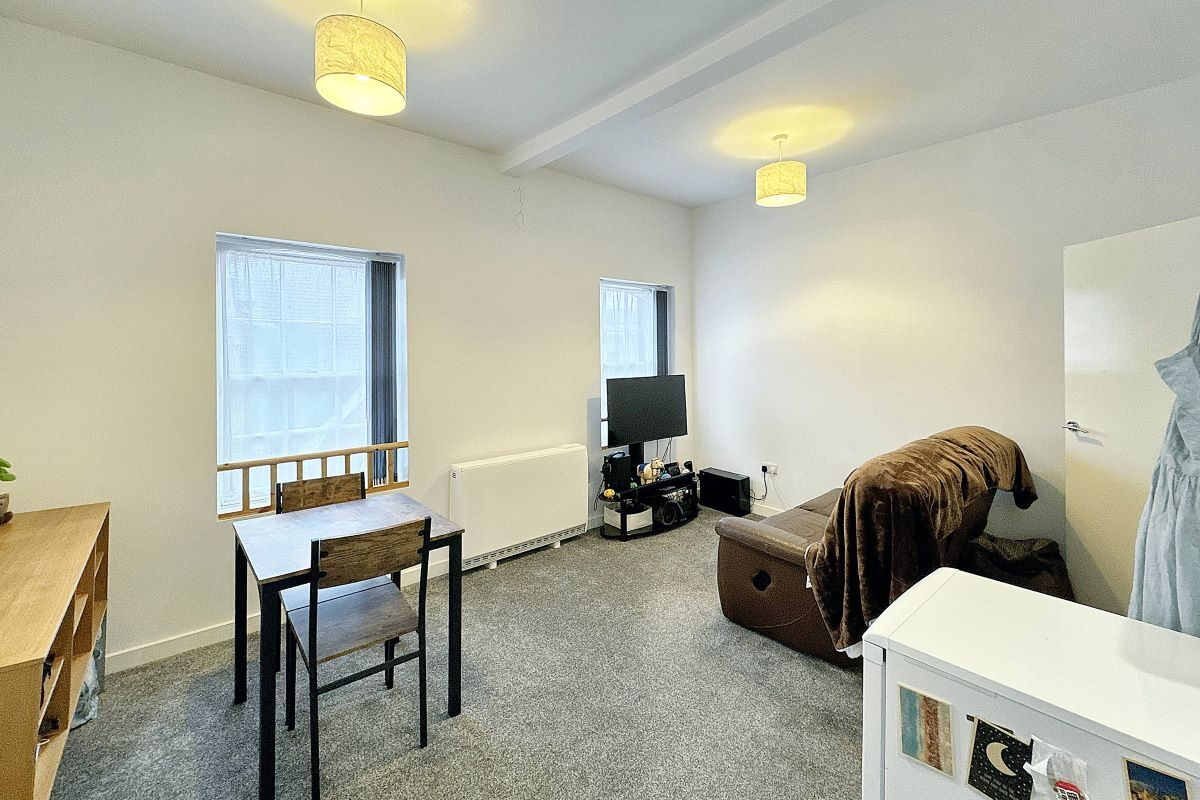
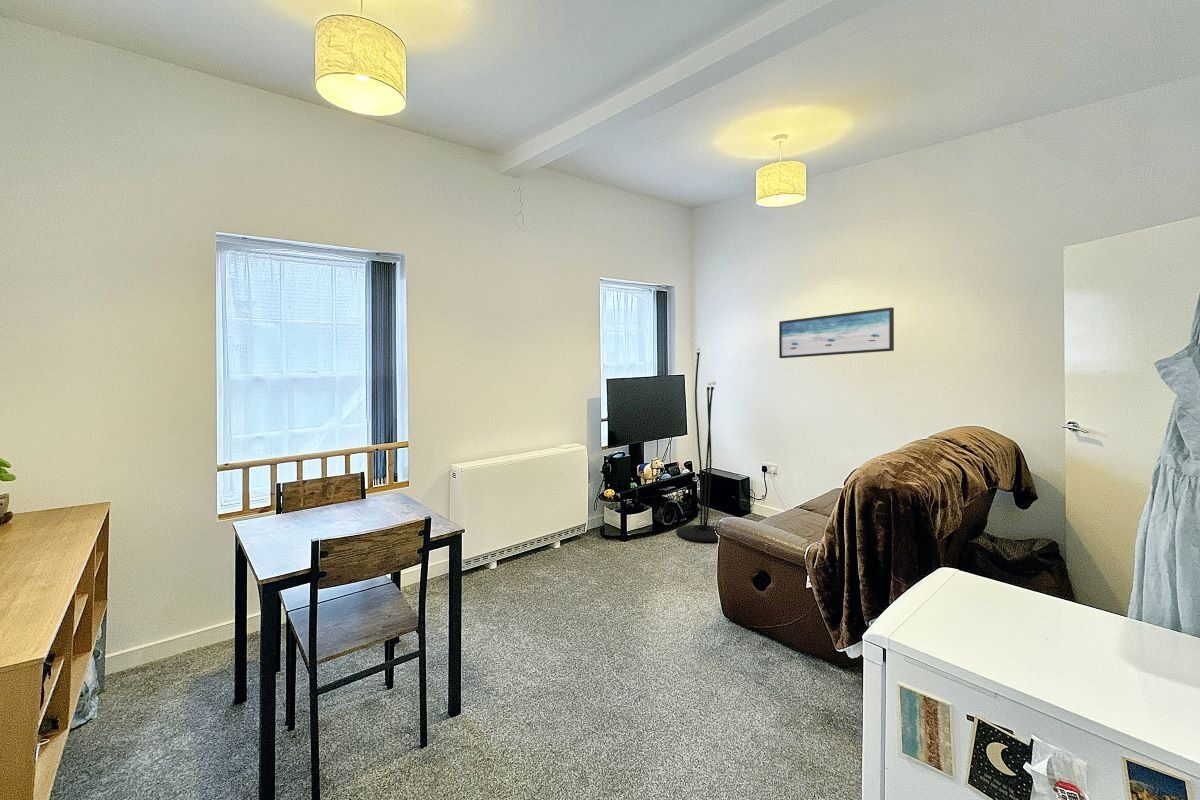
+ wall art (831, 334)
+ floor lamp (699, 442)
